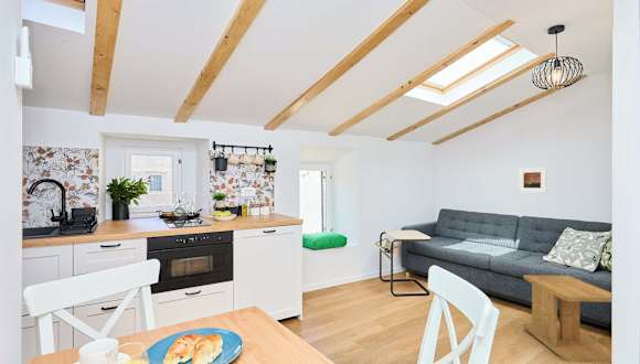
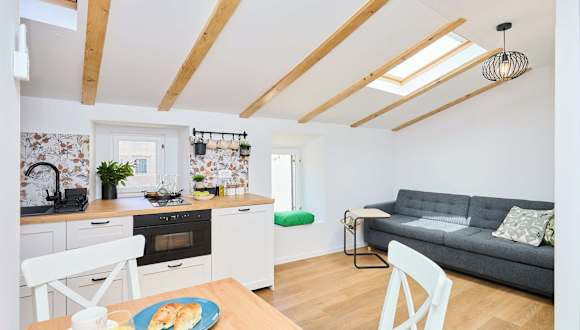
- side table (567, 314)
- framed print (532, 180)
